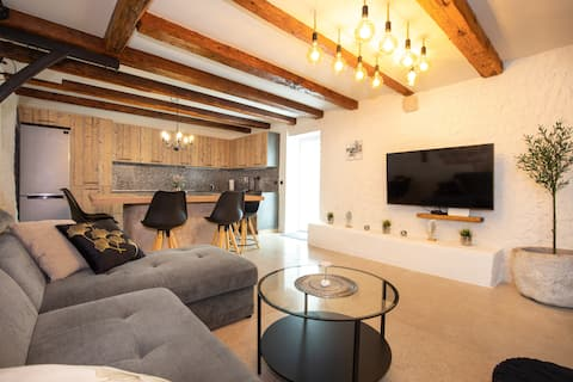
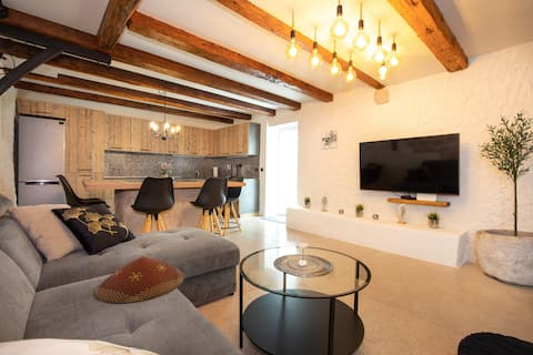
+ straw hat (142, 268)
